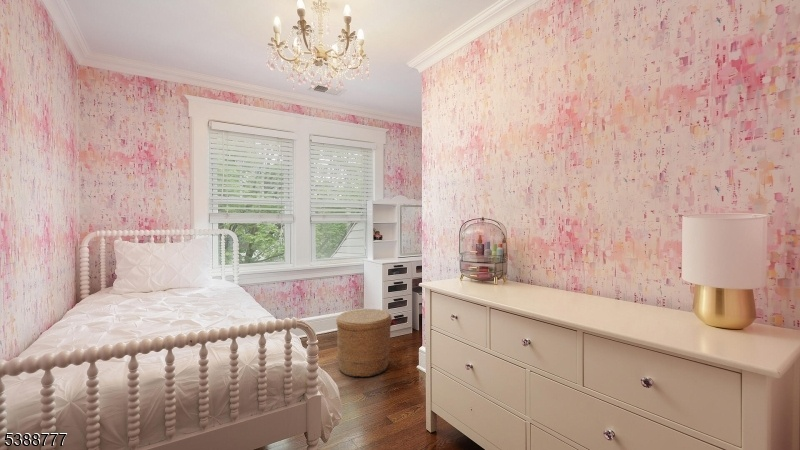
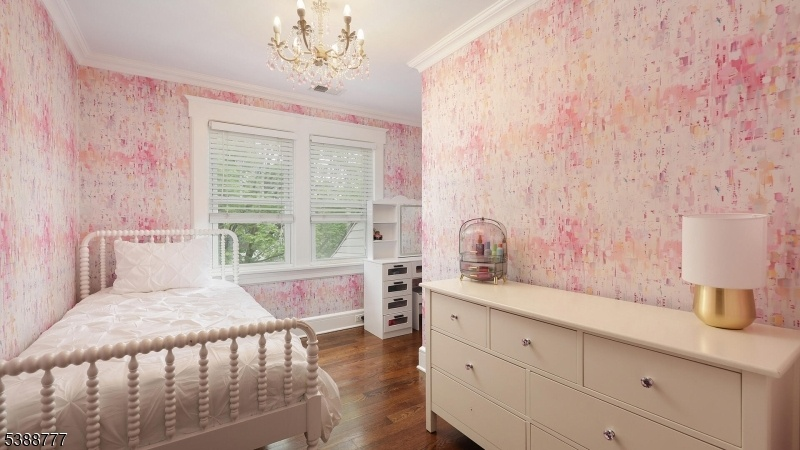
- woven basket (364, 341)
